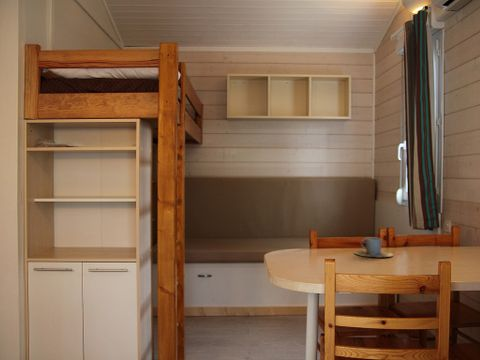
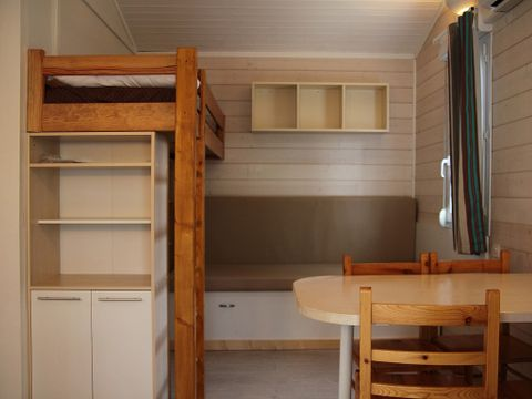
- cup (373, 246)
